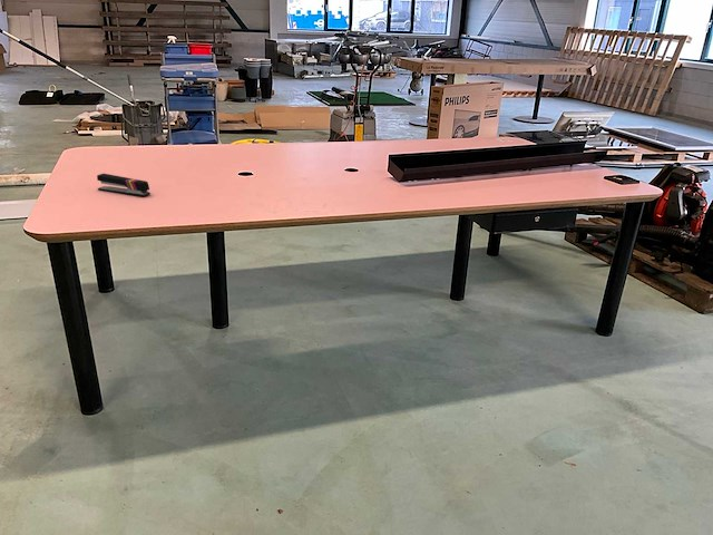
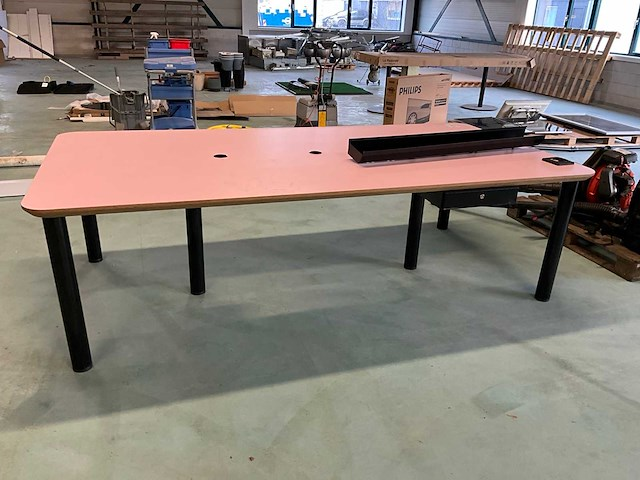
- stapler (123, 184)
